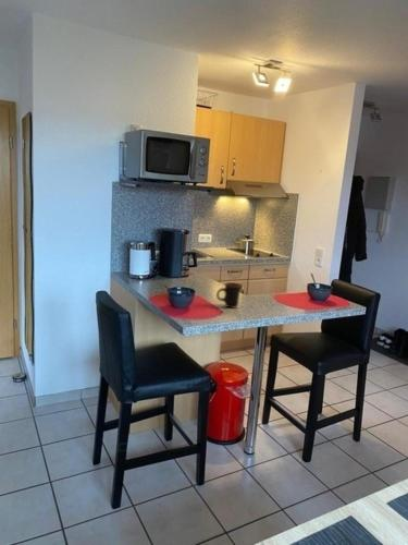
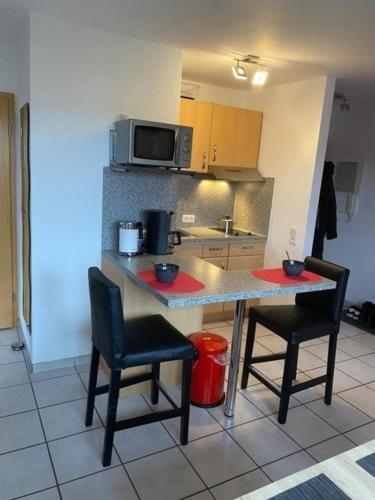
- mug (228, 294)
